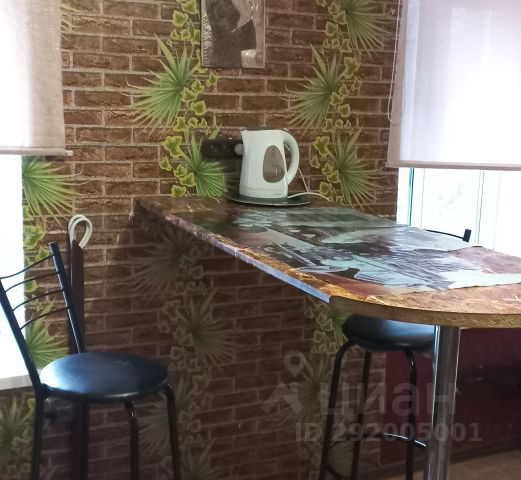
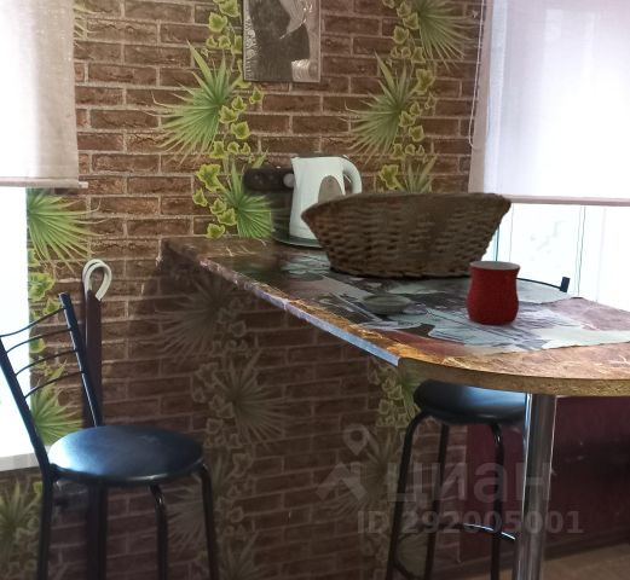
+ fruit basket (405, 228)
+ saucer (385, 304)
+ mug (496, 294)
